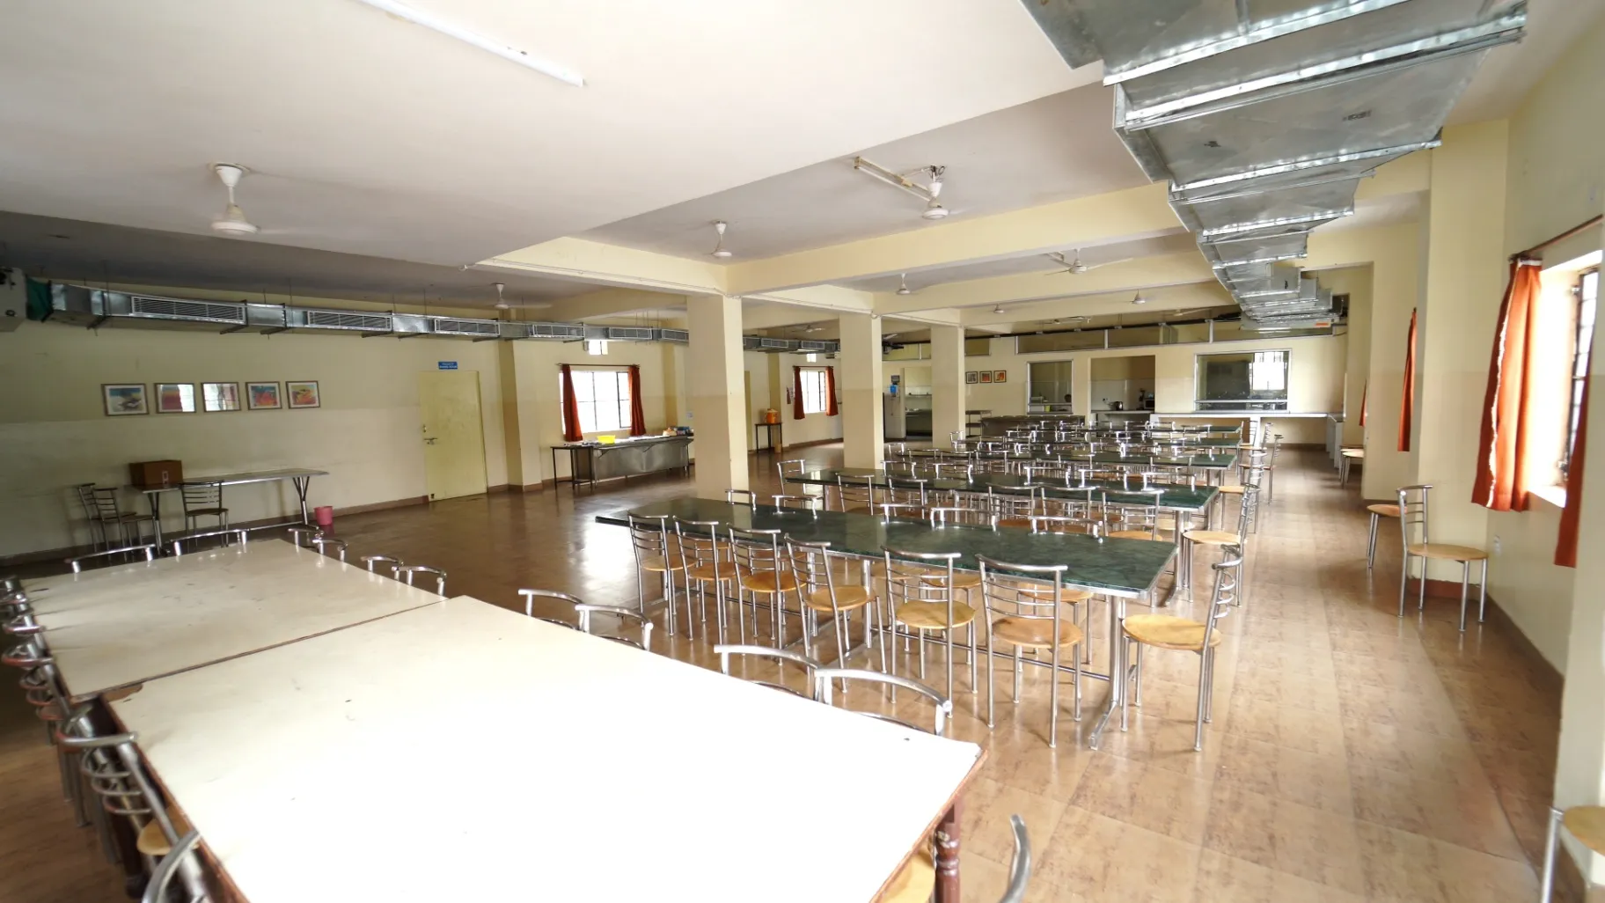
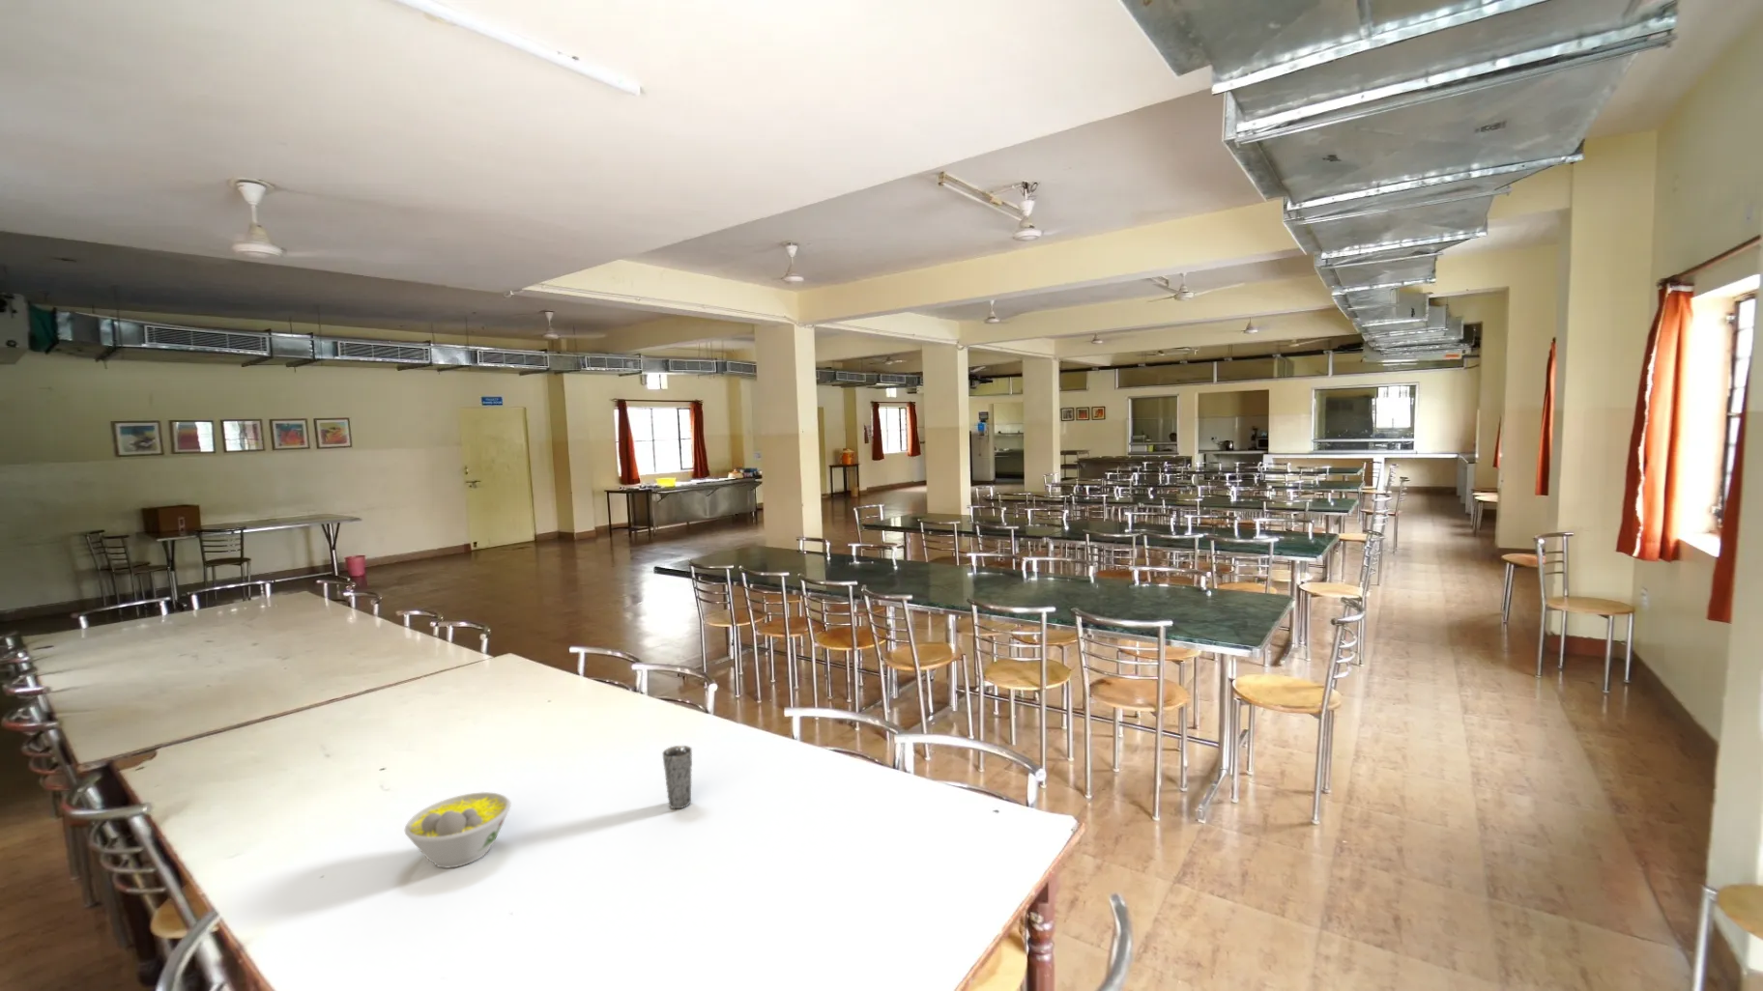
+ bowl (460, 828)
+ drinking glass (678, 778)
